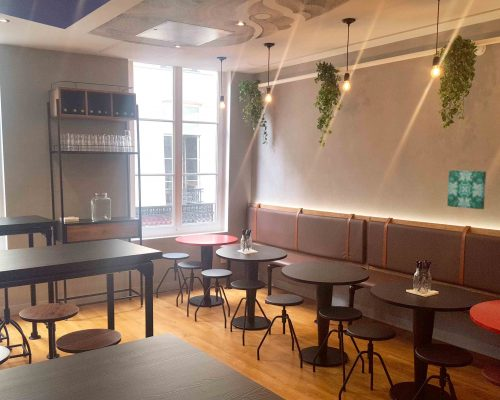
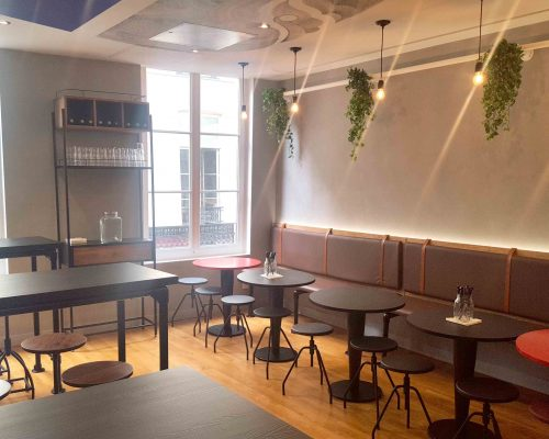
- wall art (466, 189)
